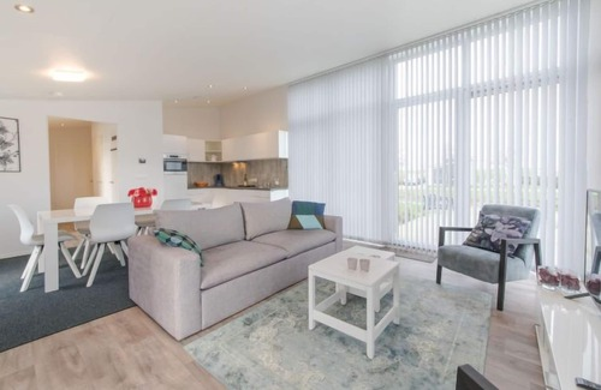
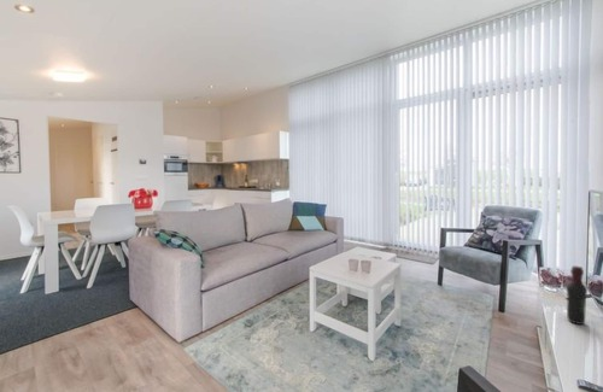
+ wine bottle (576, 294)
